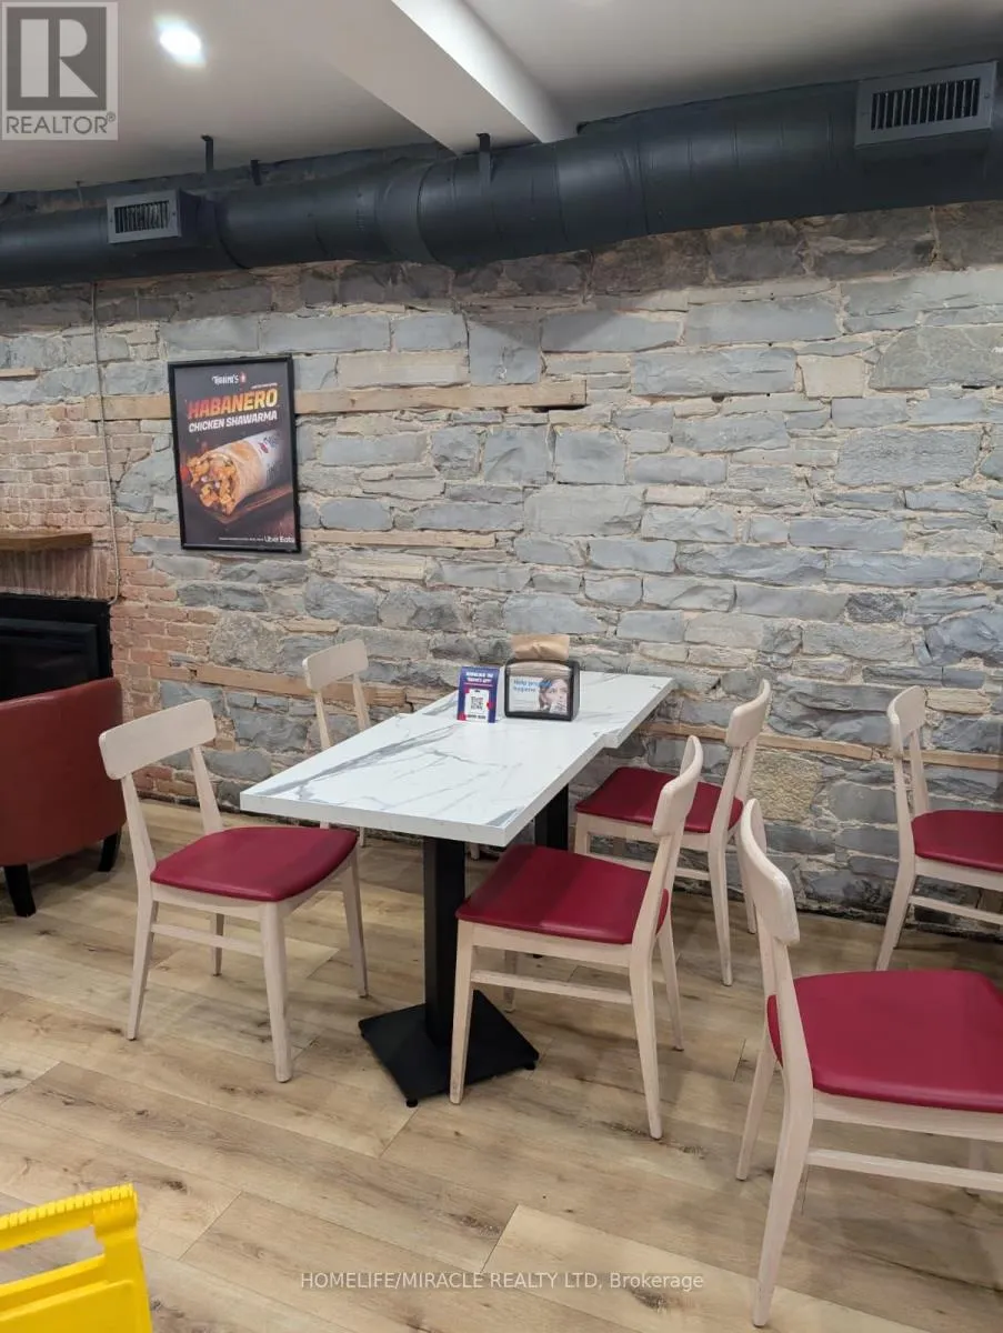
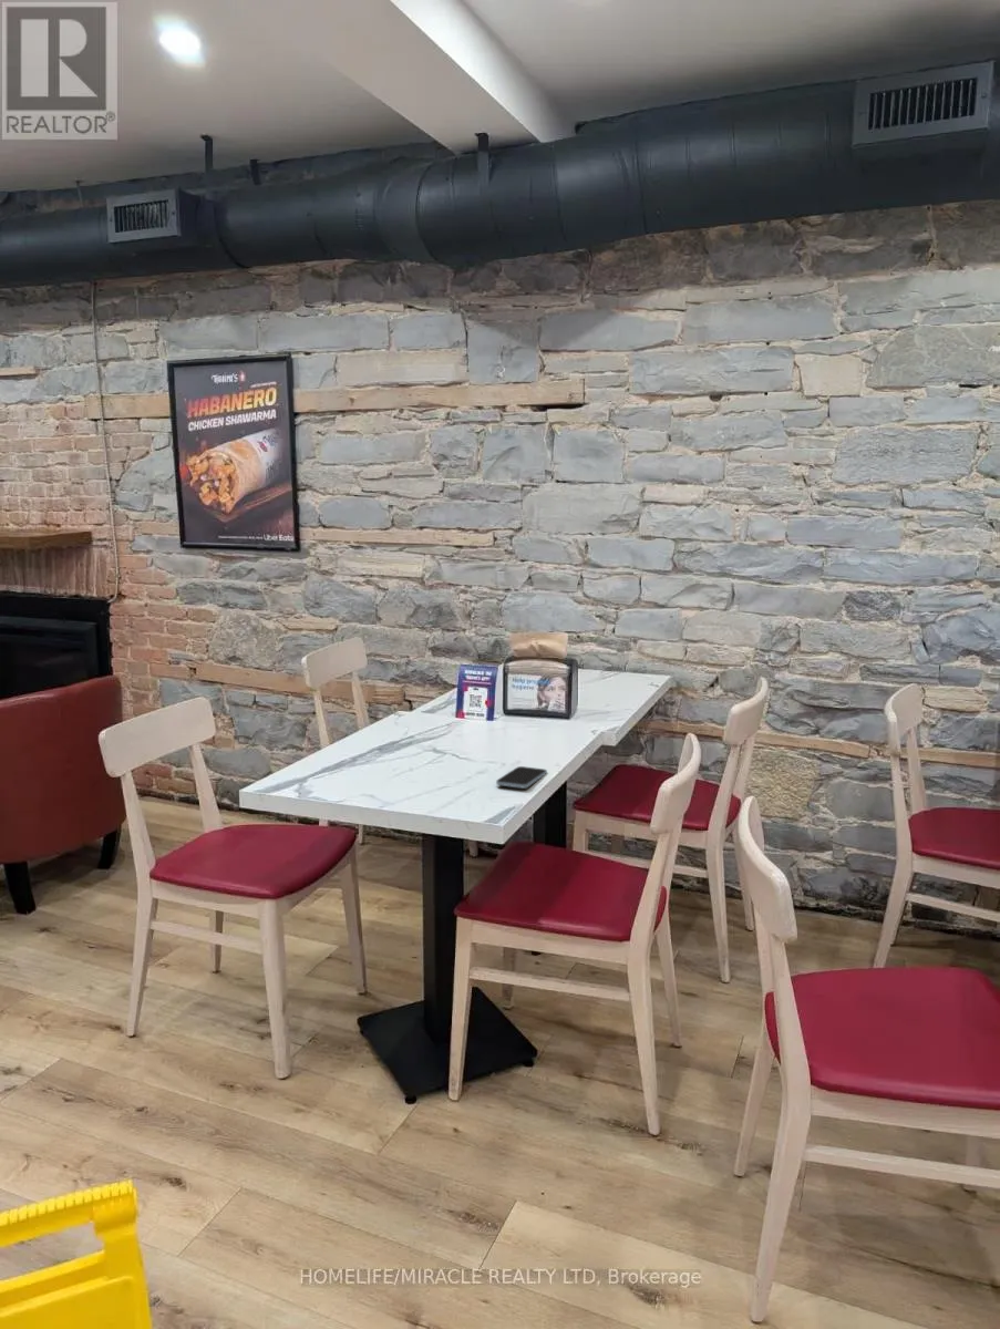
+ smartphone (522, 776)
